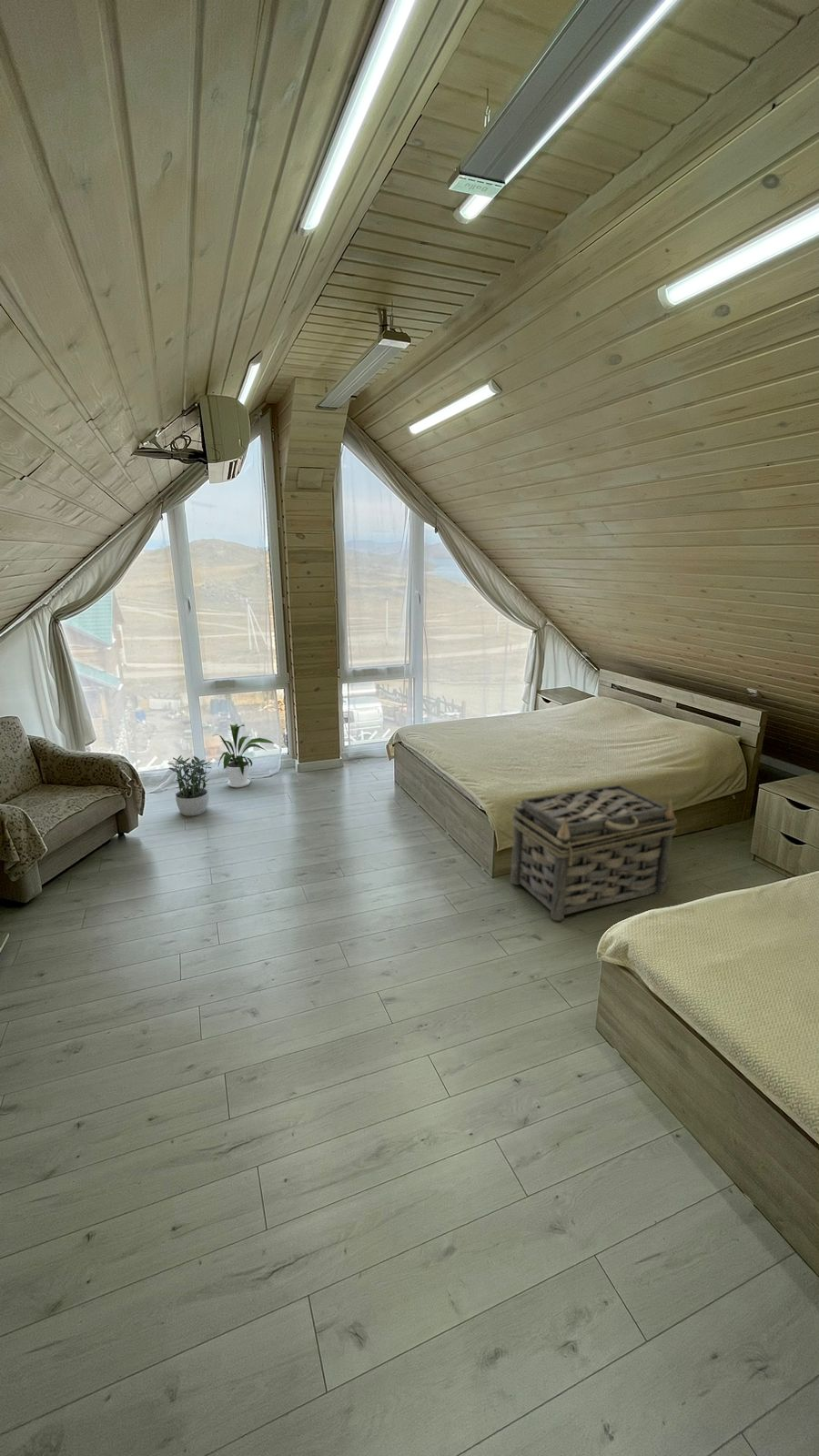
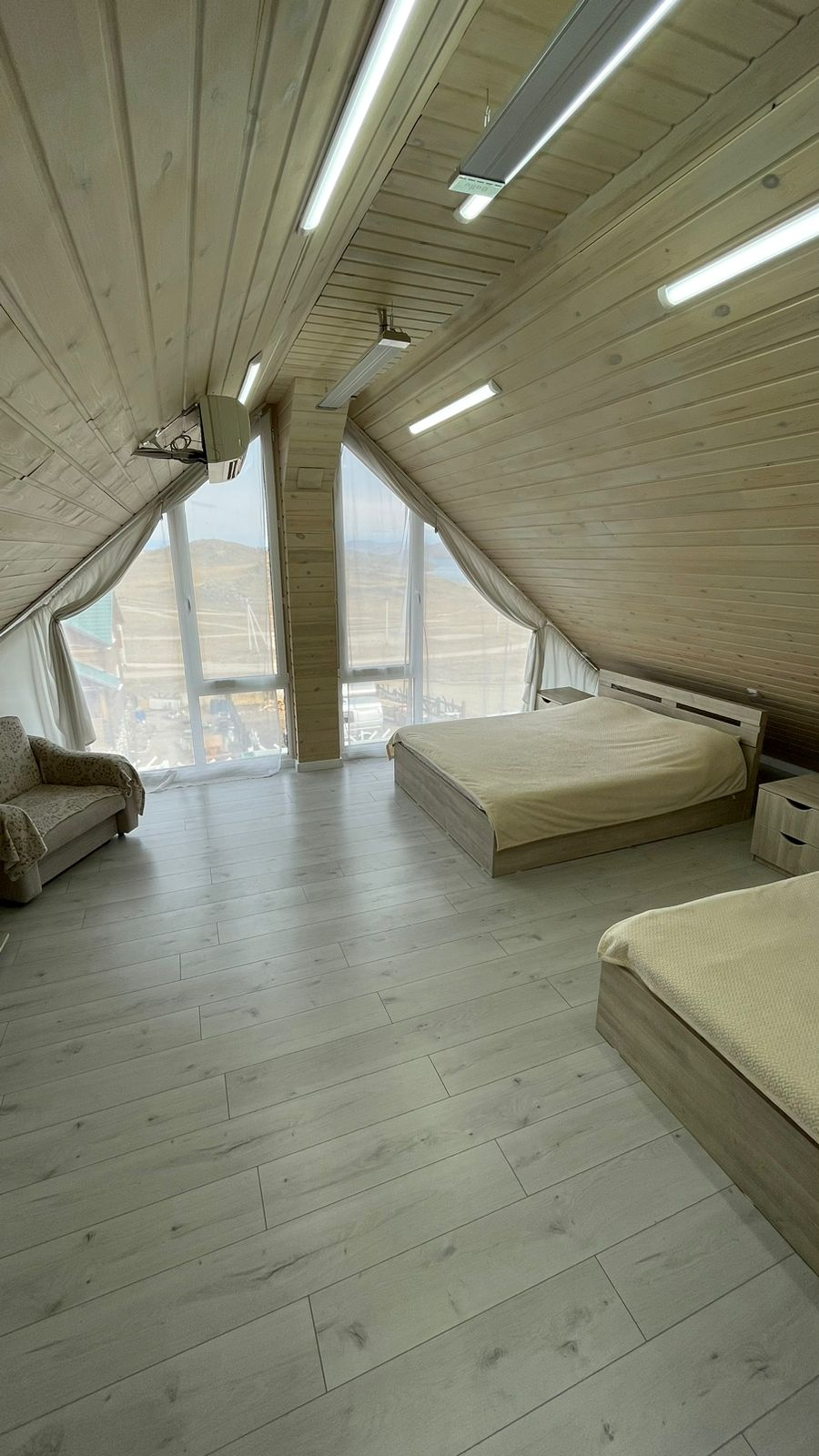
- potted plant (191, 783)
- house plant (238, 753)
- basket (593, 843)
